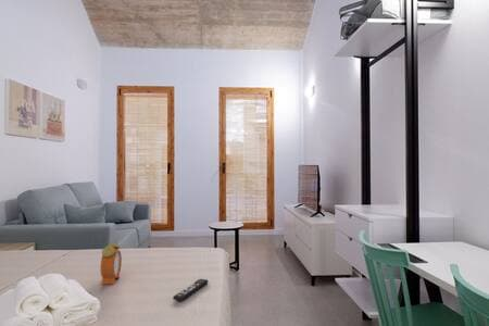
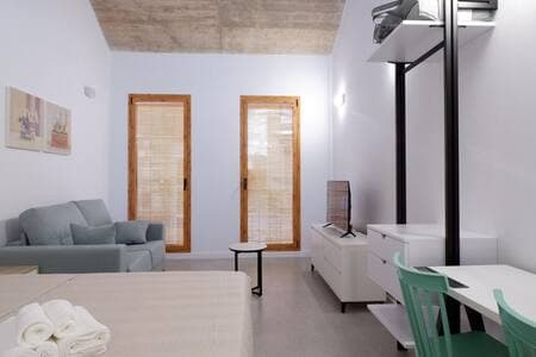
- remote control (191, 288)
- alarm clock (111, 259)
